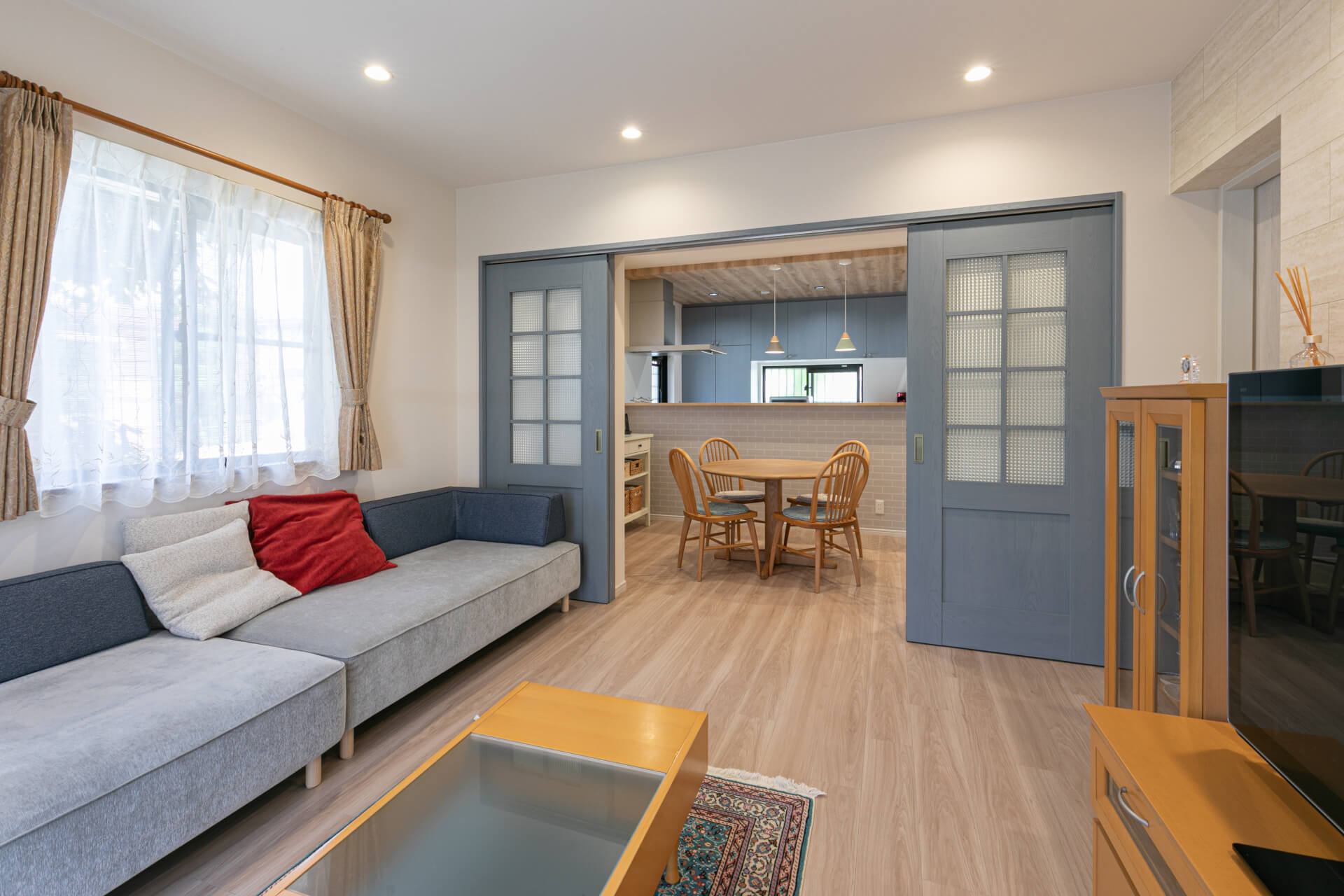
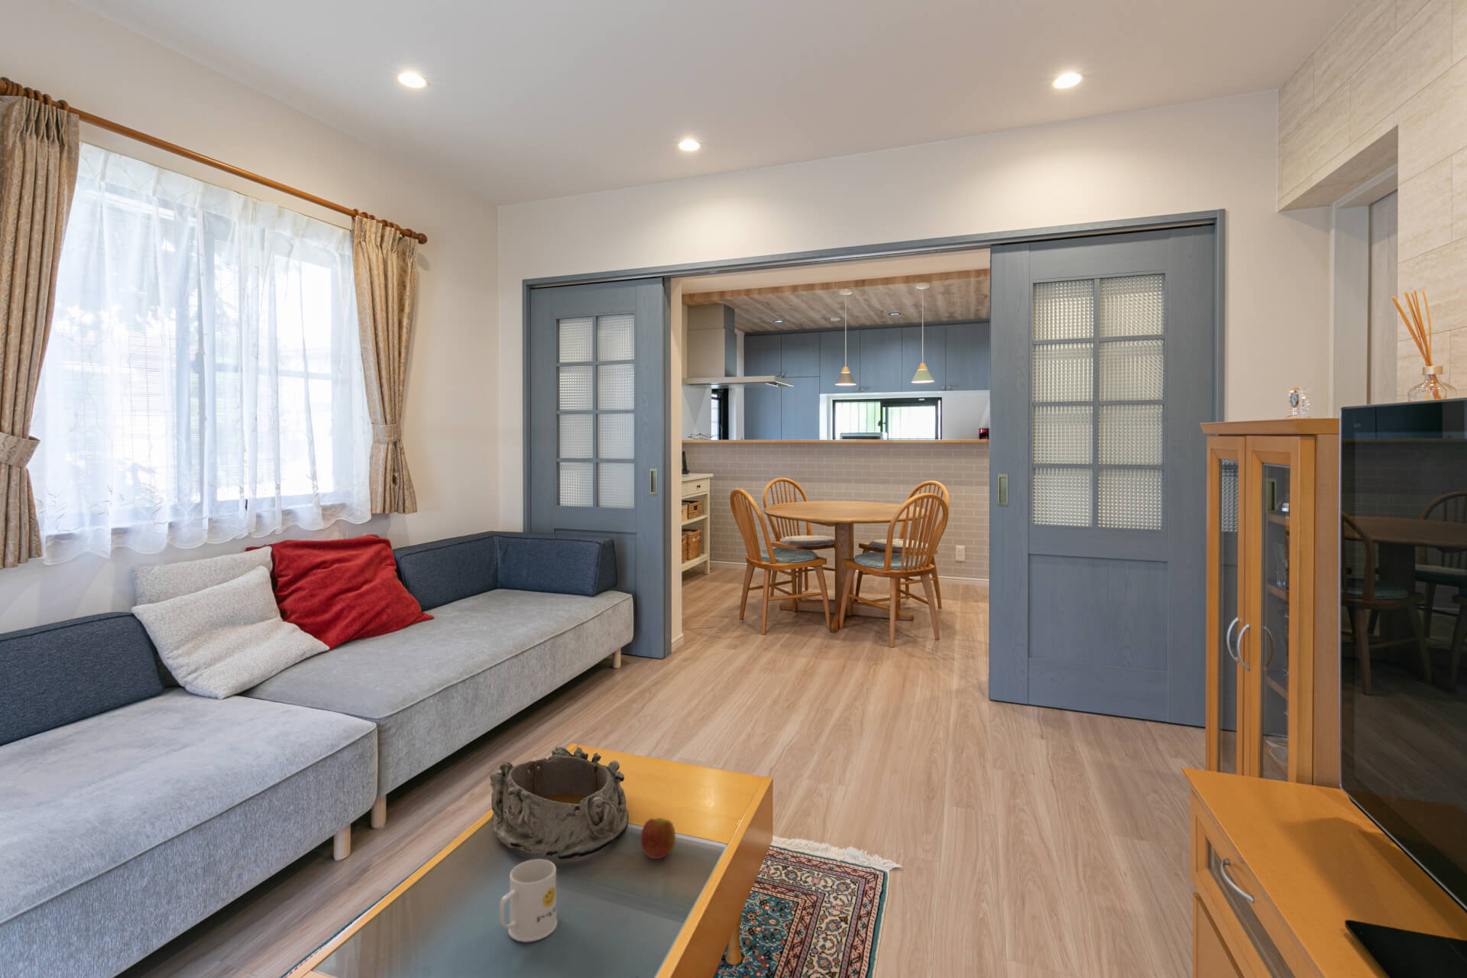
+ apple (657, 836)
+ mug (528, 903)
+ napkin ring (559, 794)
